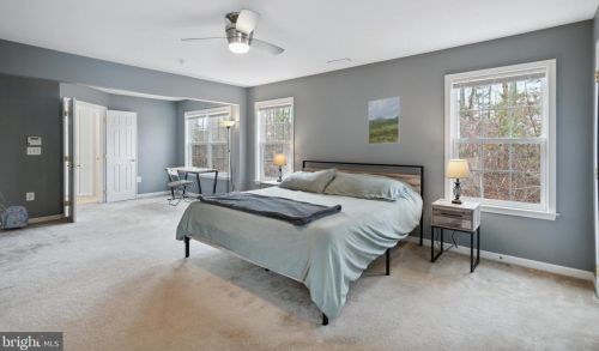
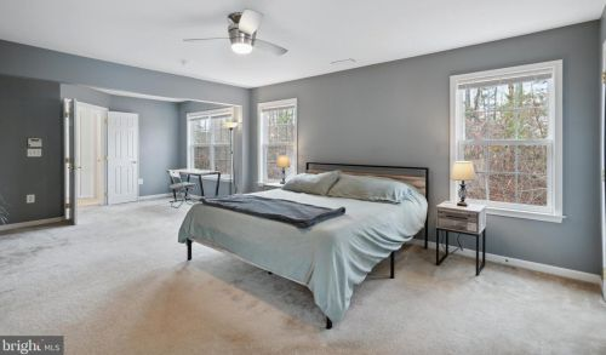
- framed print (383, 121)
- backpack (14, 217)
